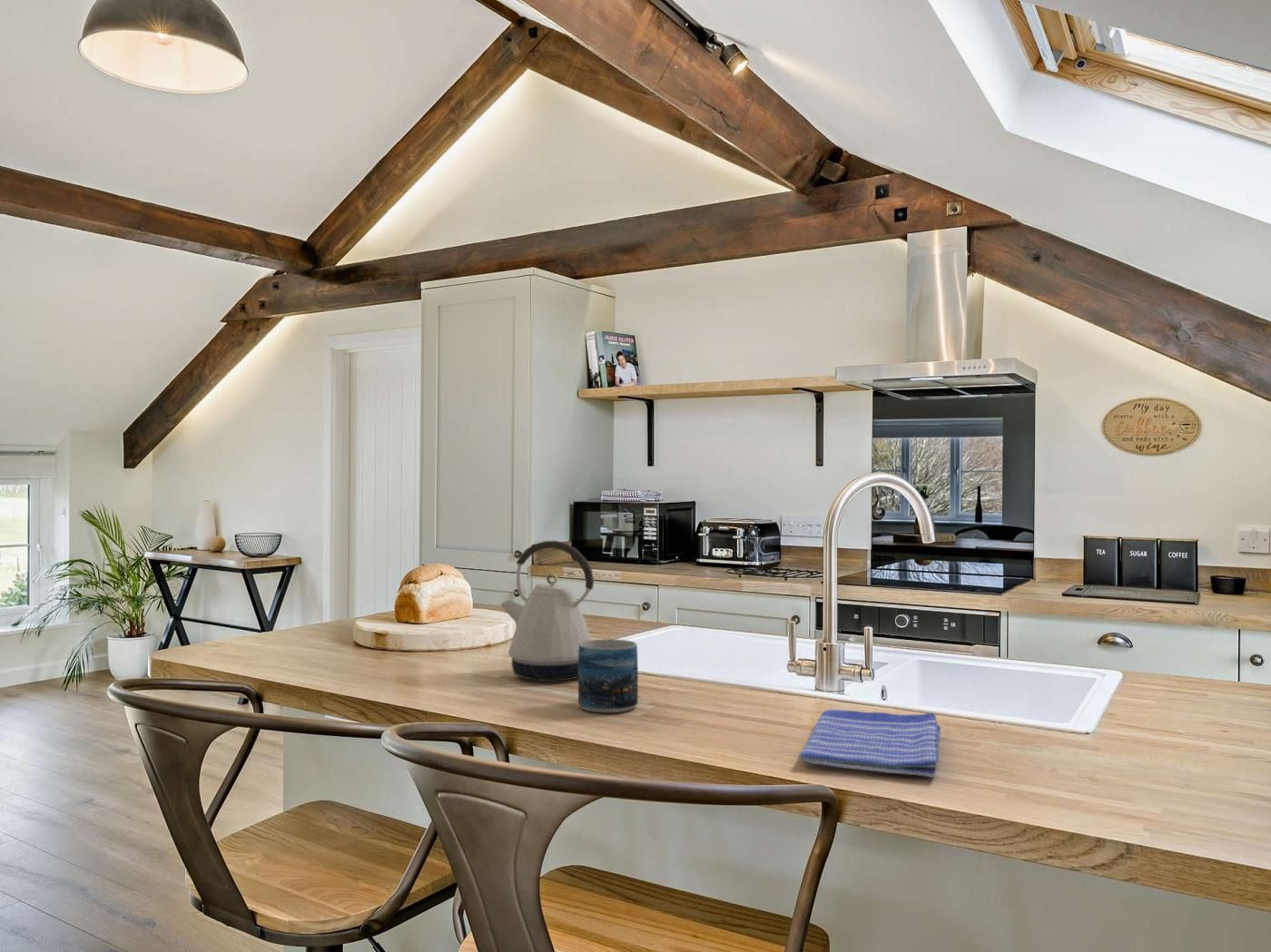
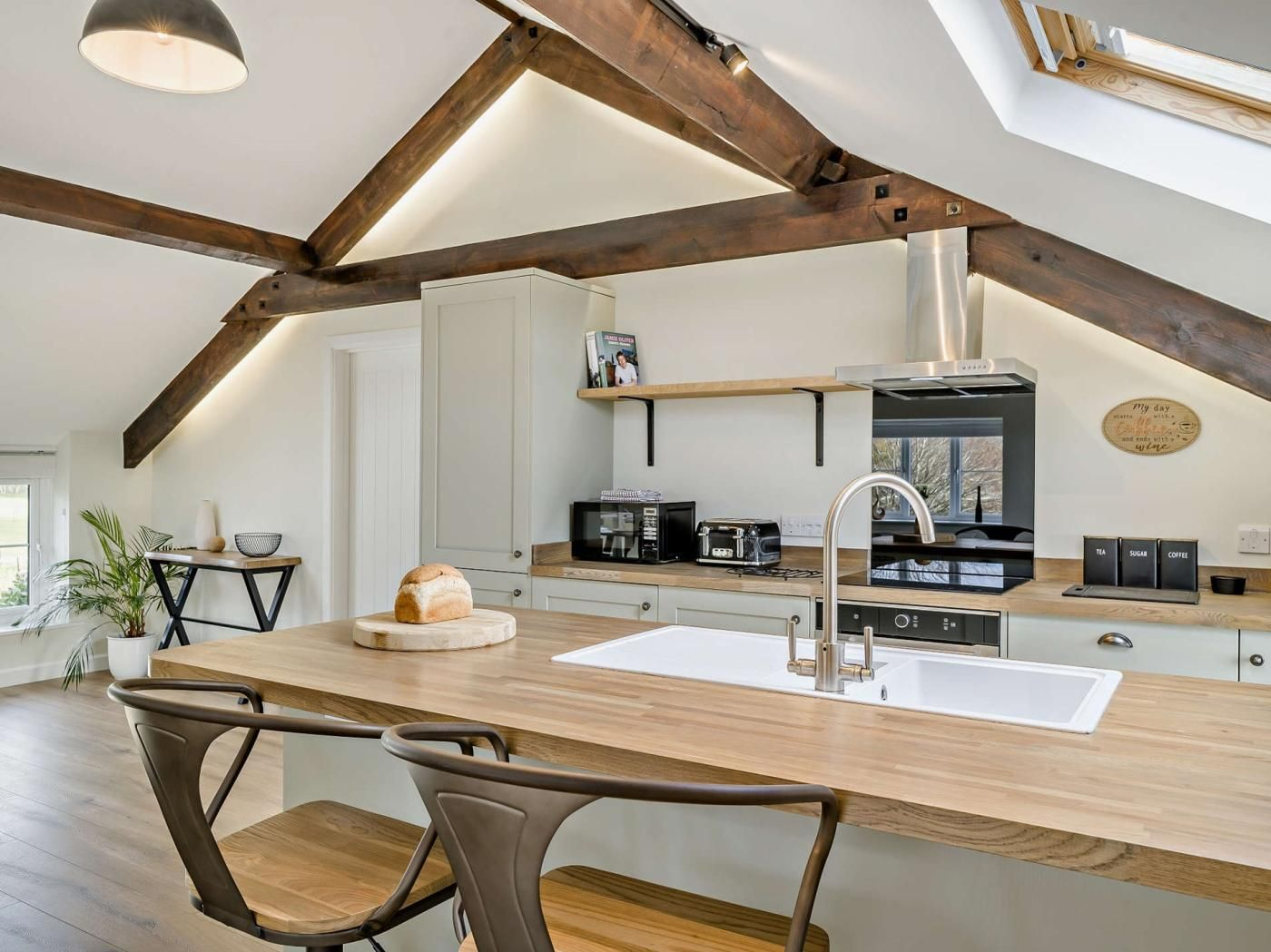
- dish towel (873, 737)
- kettle (548, 607)
- mug (615, 672)
